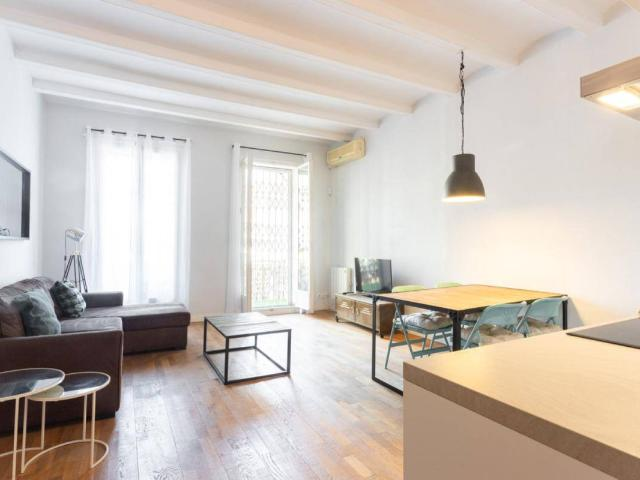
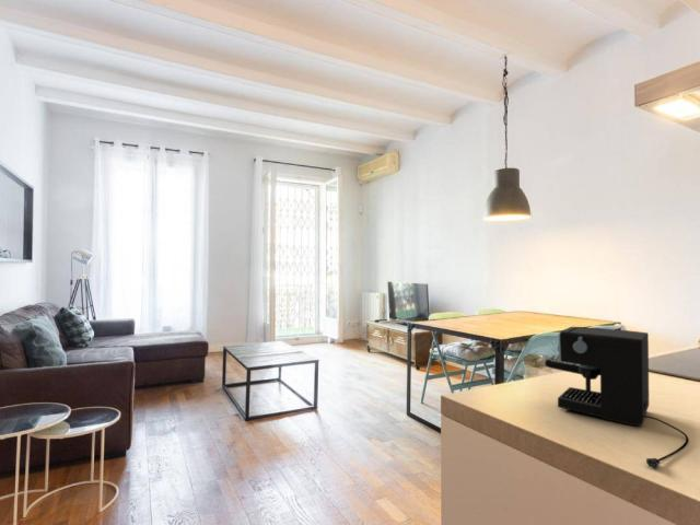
+ coffee maker (600, 381)
